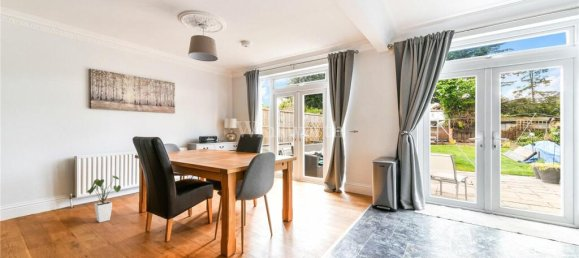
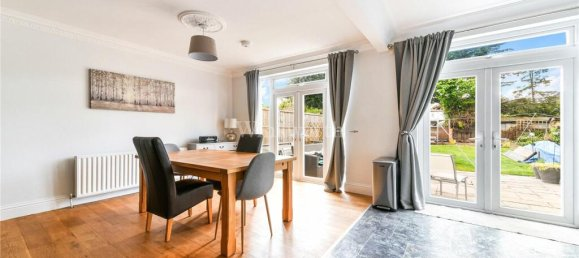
- house plant (106, 198)
